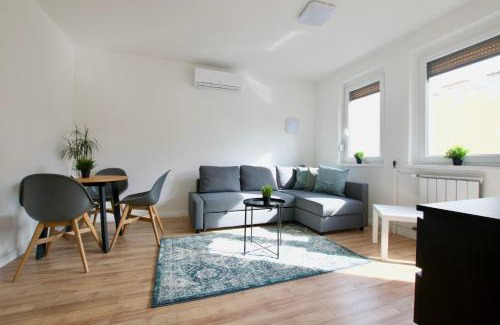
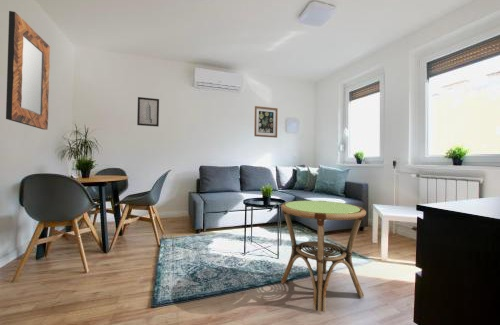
+ wall art (148, 112)
+ wall art (266, 122)
+ side table (320, 246)
+ home mirror (31, 77)
